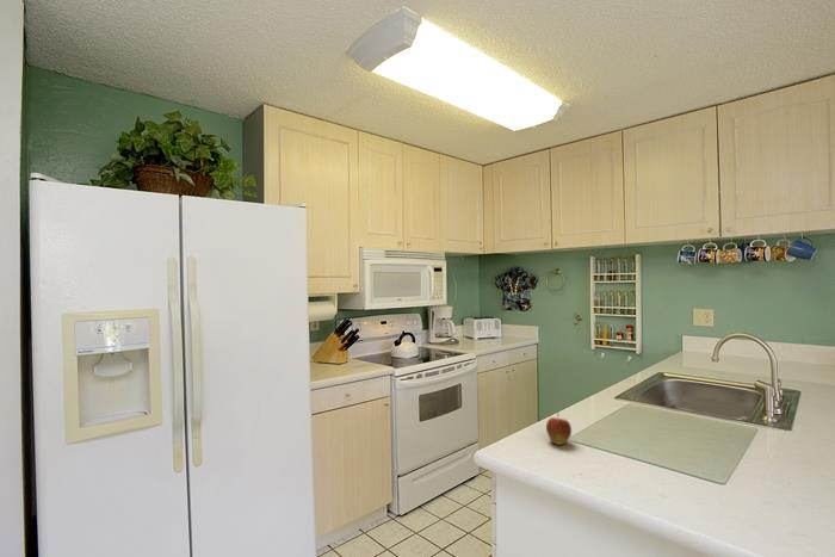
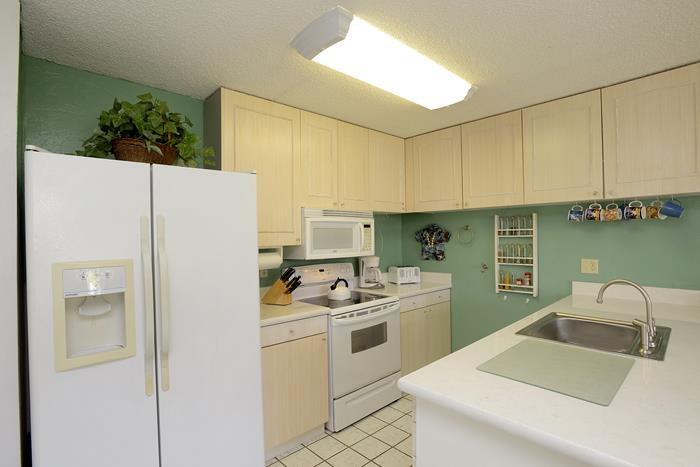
- fruit (558, 428)
